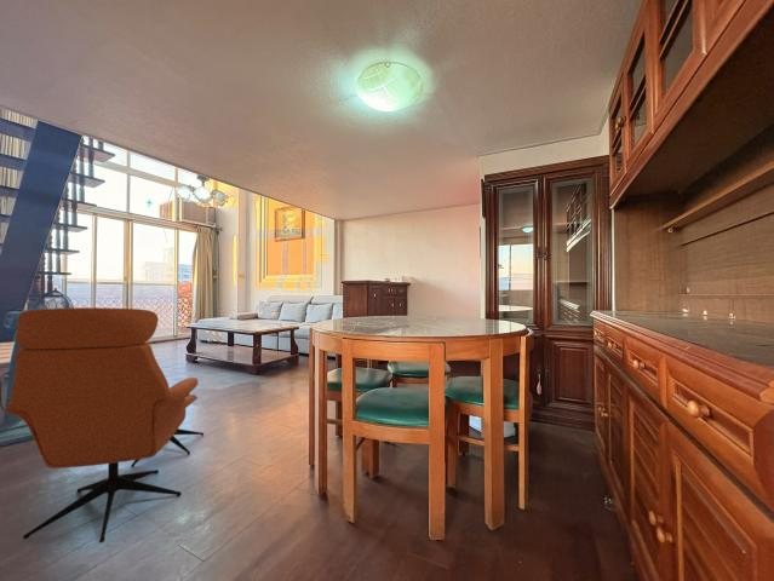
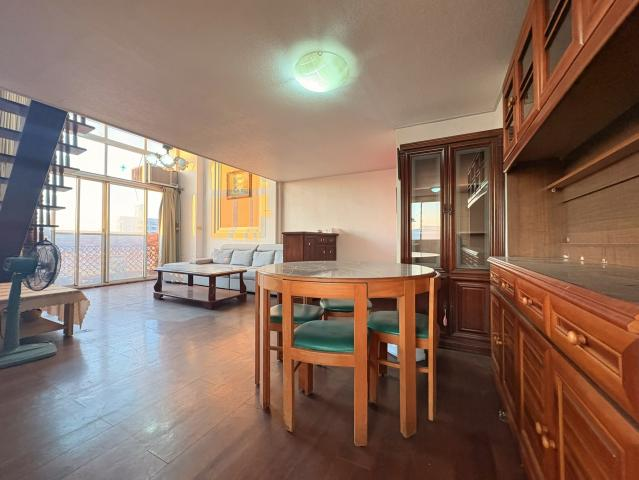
- armchair (141, 387)
